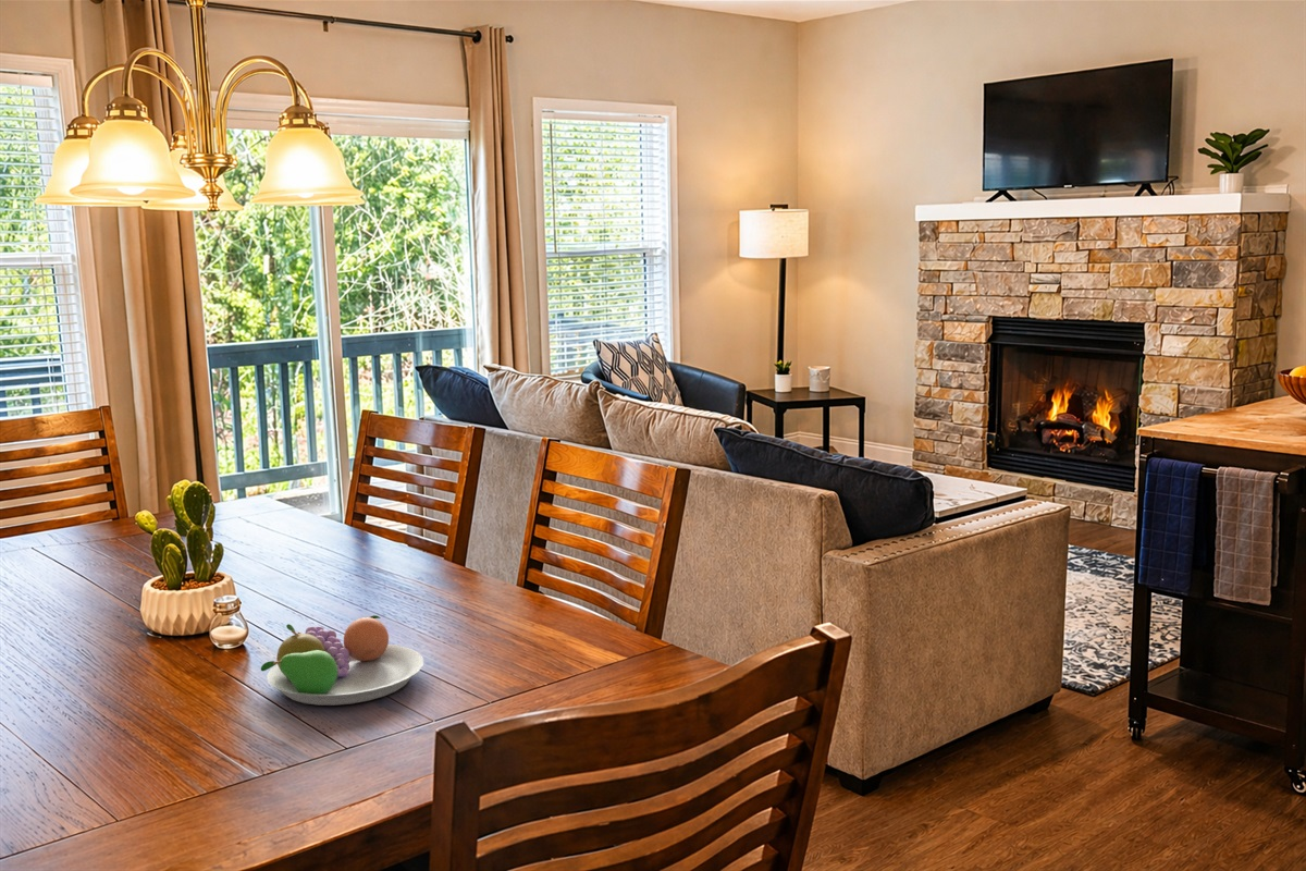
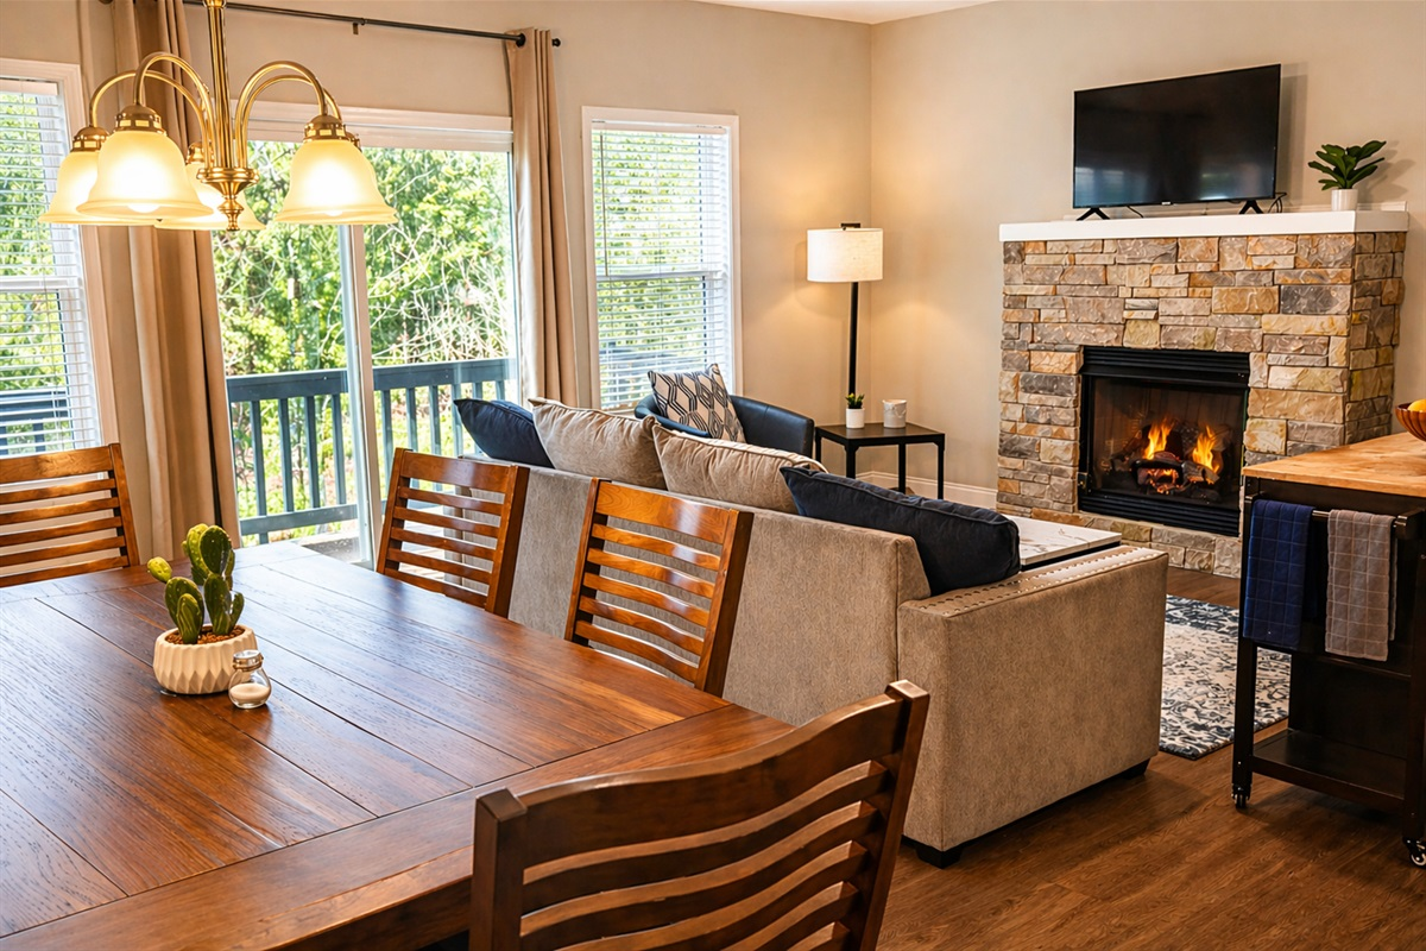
- fruit bowl (338, 654)
